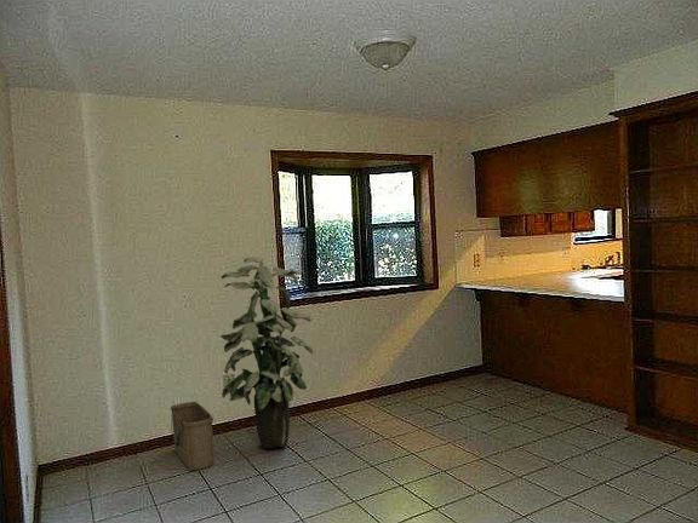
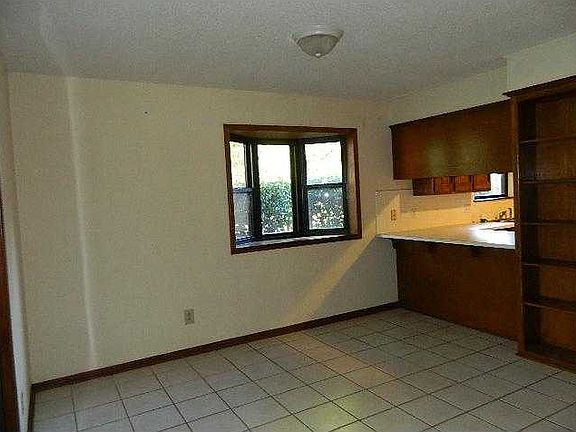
- basket (191, 433)
- indoor plant (263, 350)
